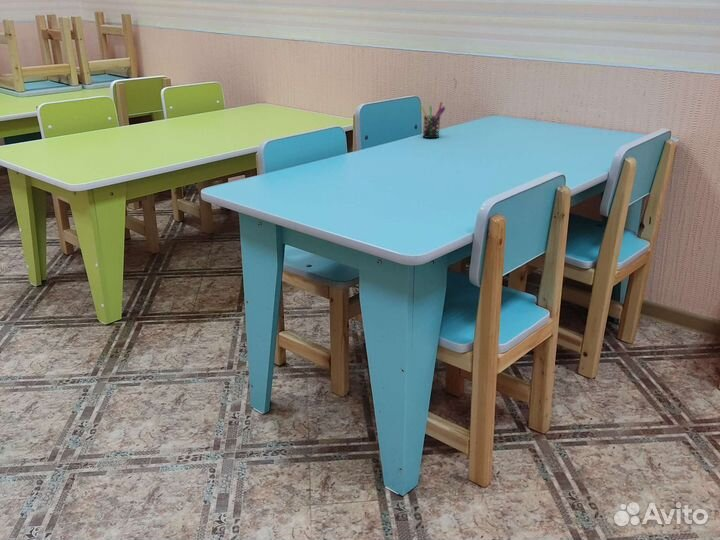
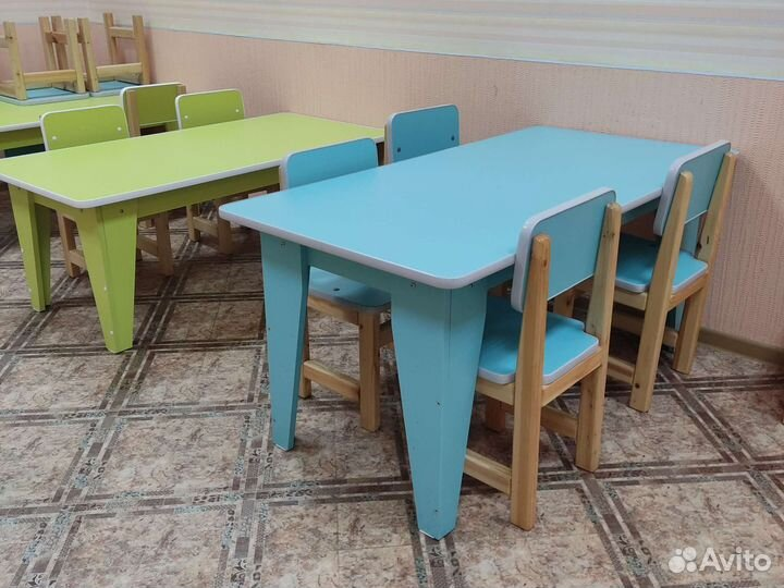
- pen holder (432, 119)
